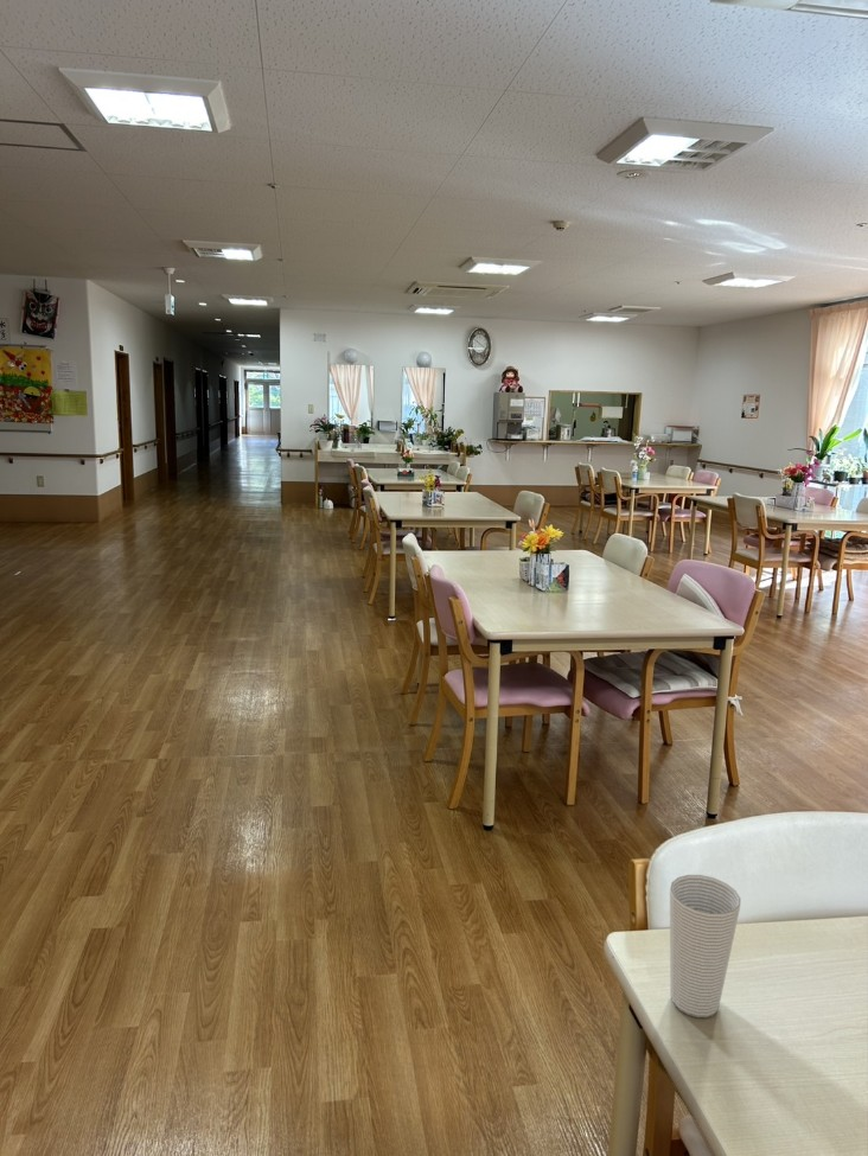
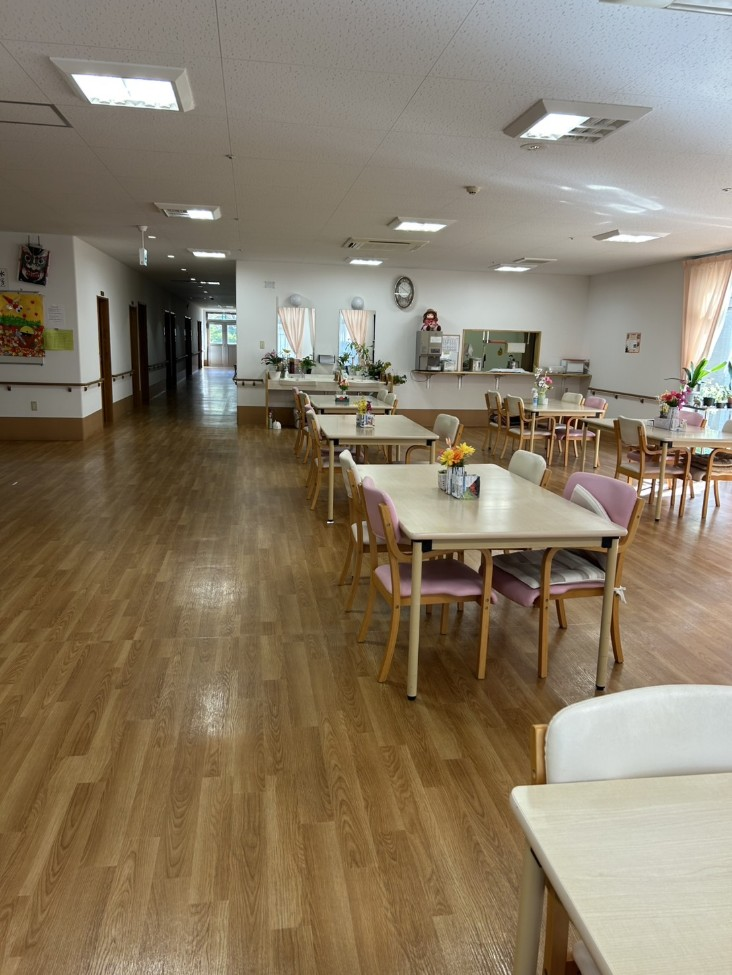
- cup (700, 947)
